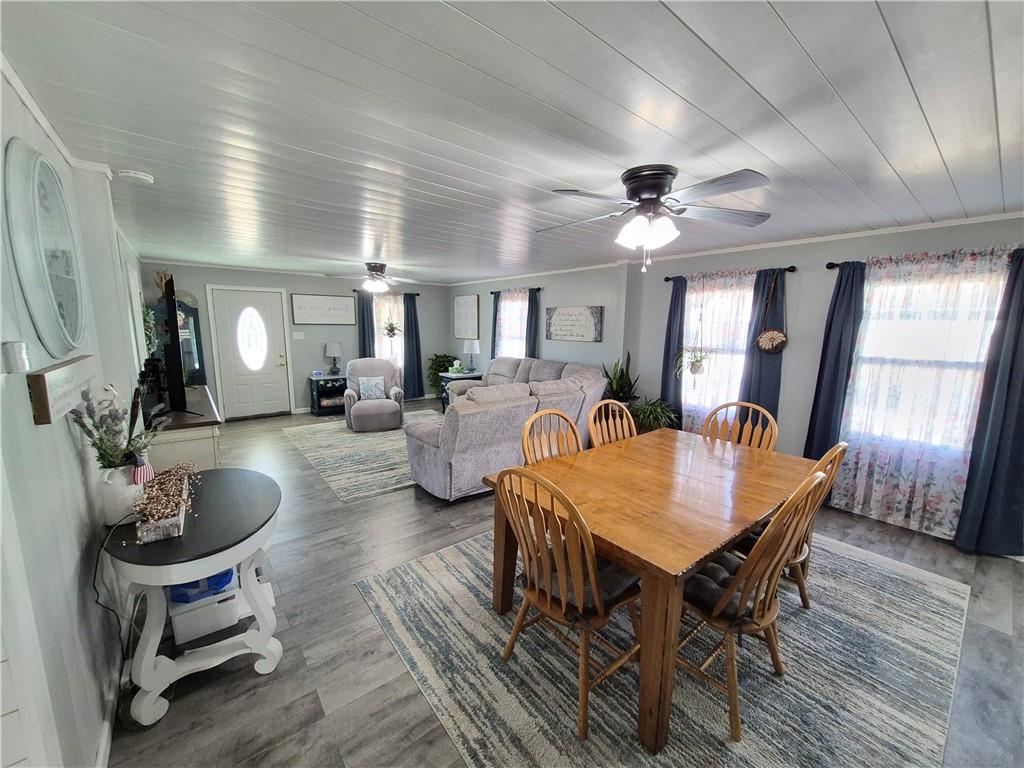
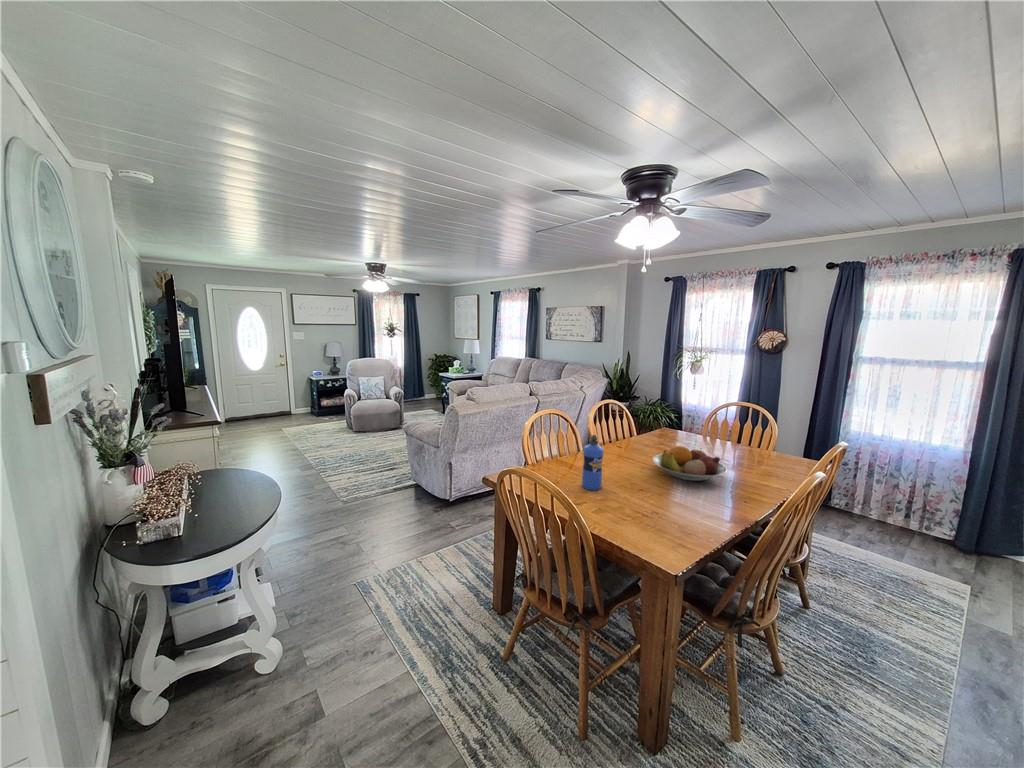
+ fruit bowl (688, 460)
+ water bottle (592, 461)
